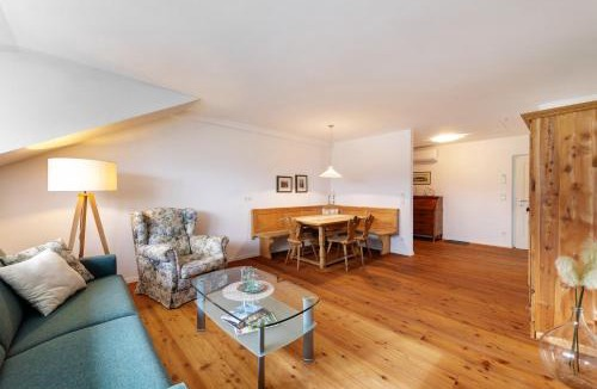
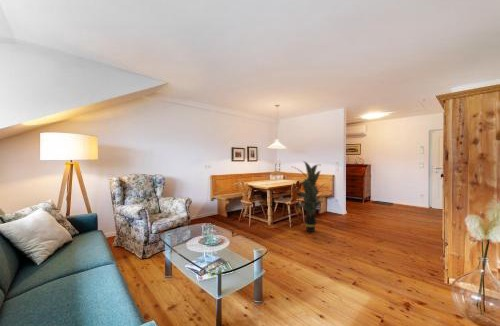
+ indoor plant (307, 195)
